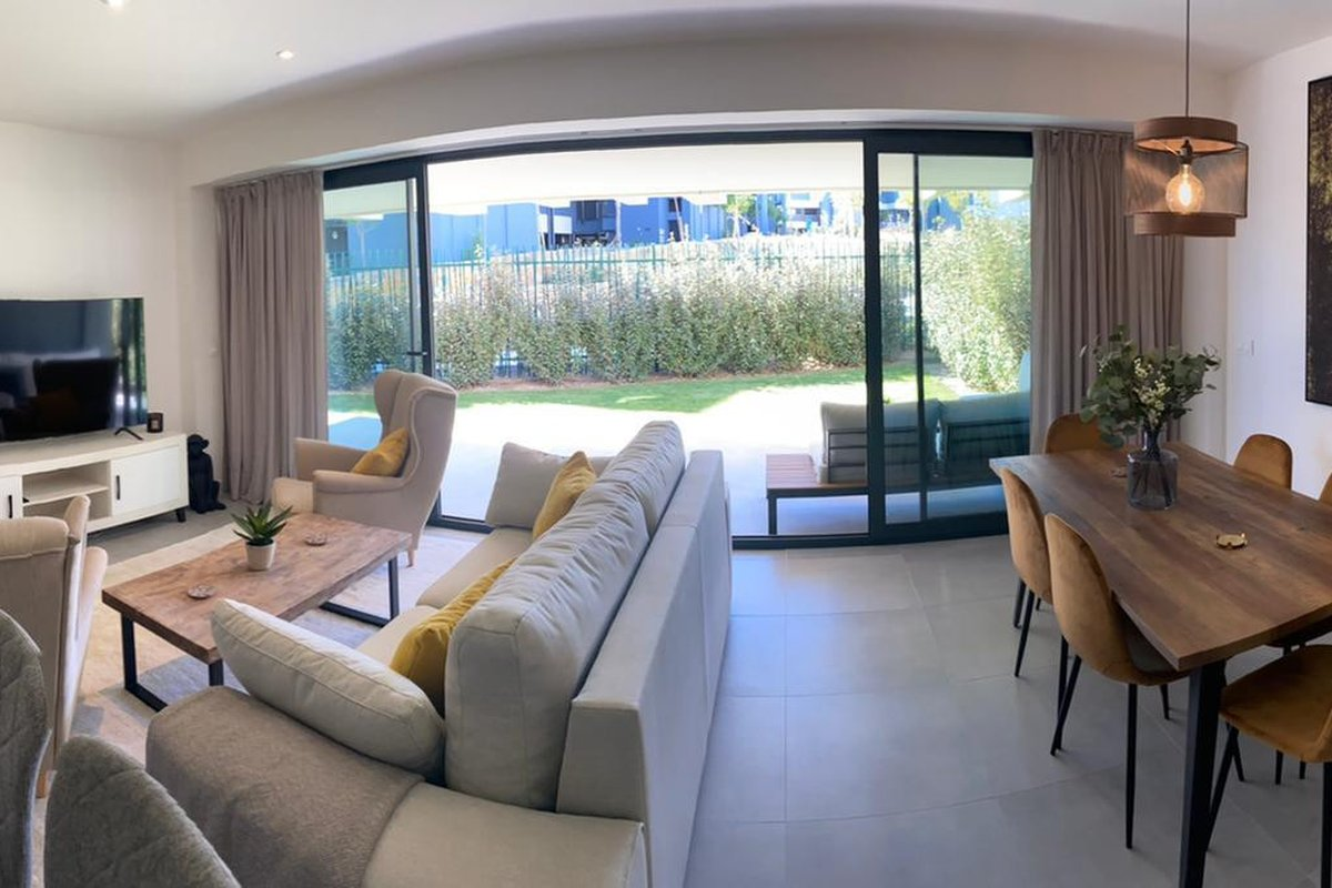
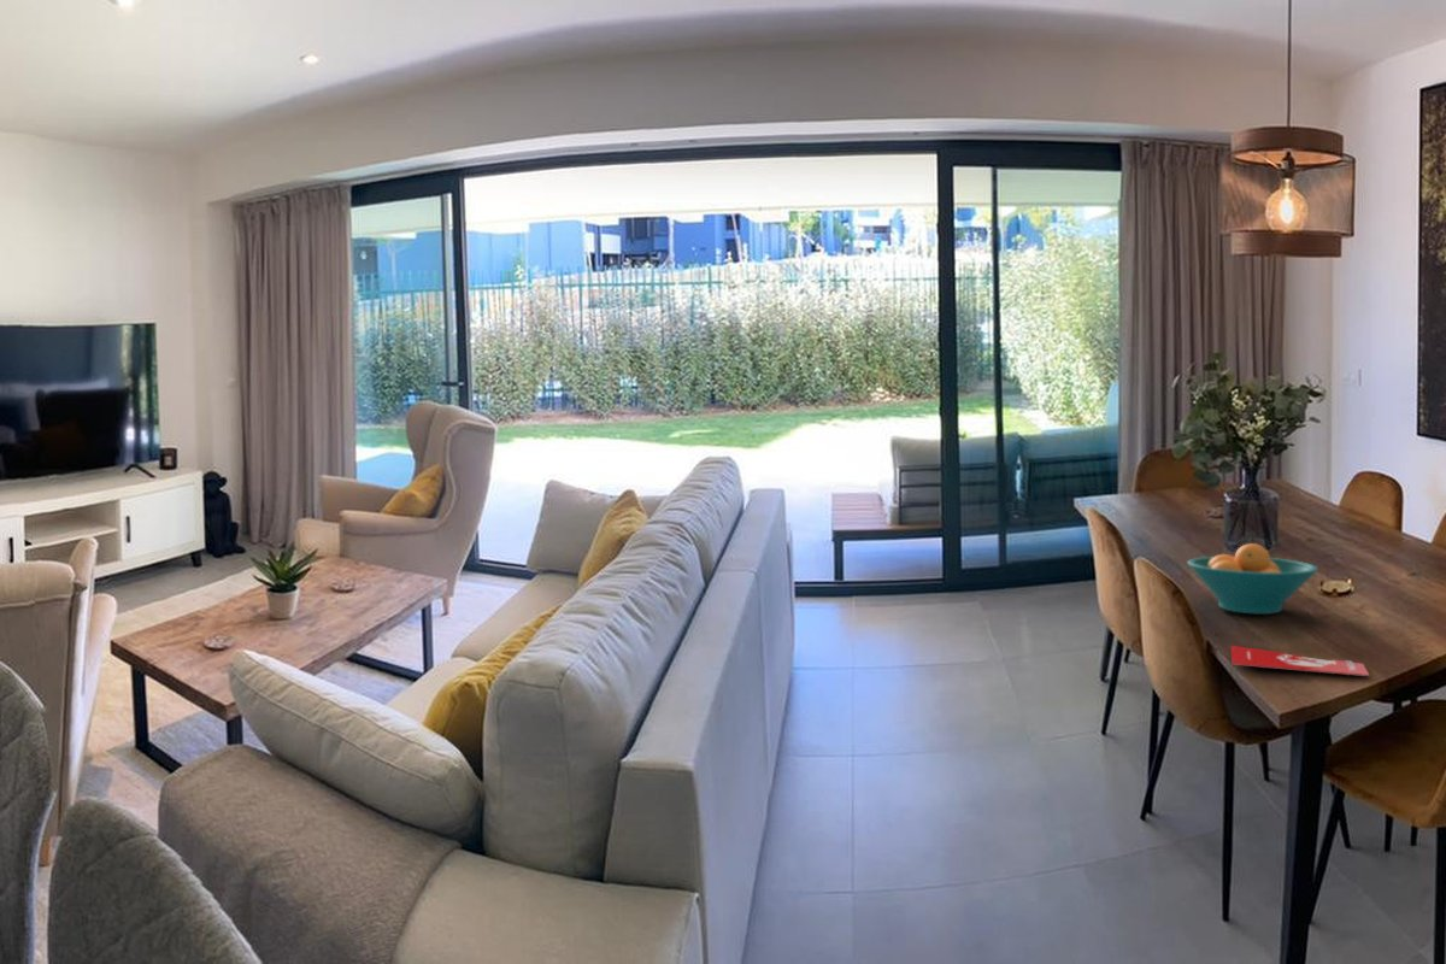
+ book (1295, 659)
+ fruit bowl (1251, 576)
